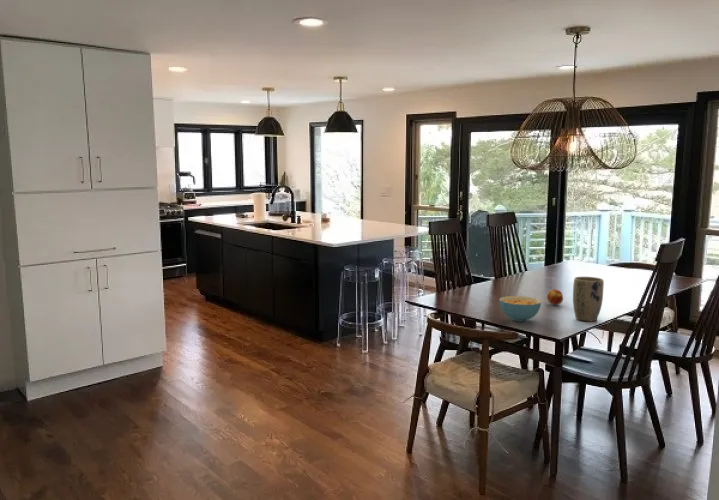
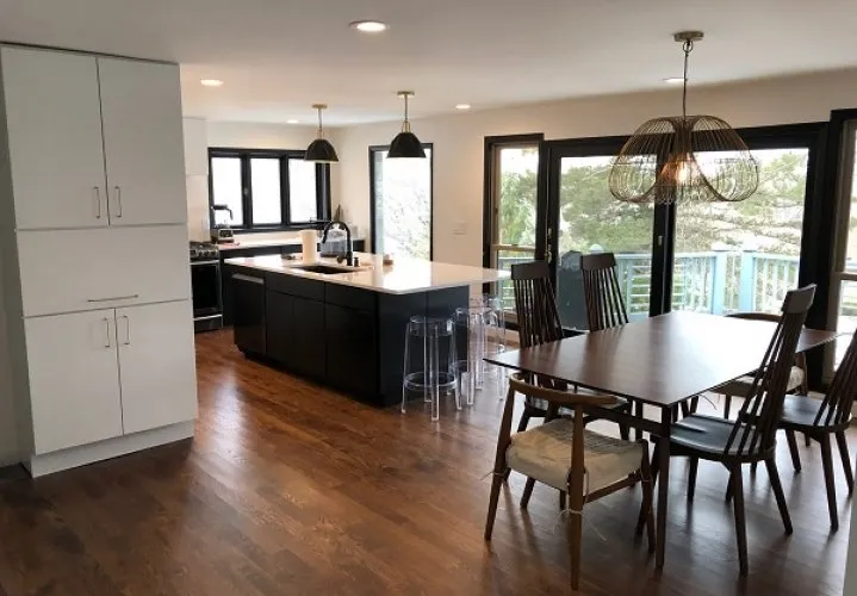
- cereal bowl (519, 310)
- fruit (554, 297)
- plant pot (587, 299)
